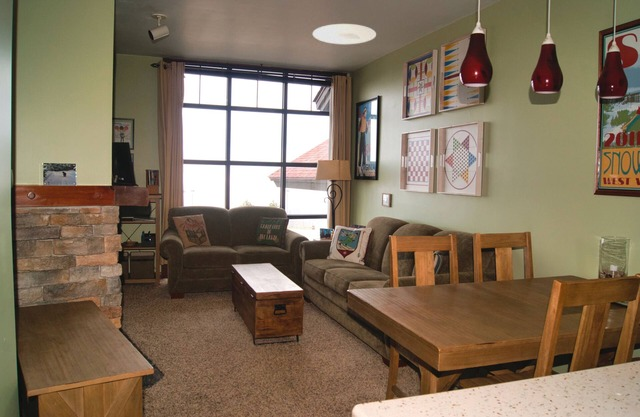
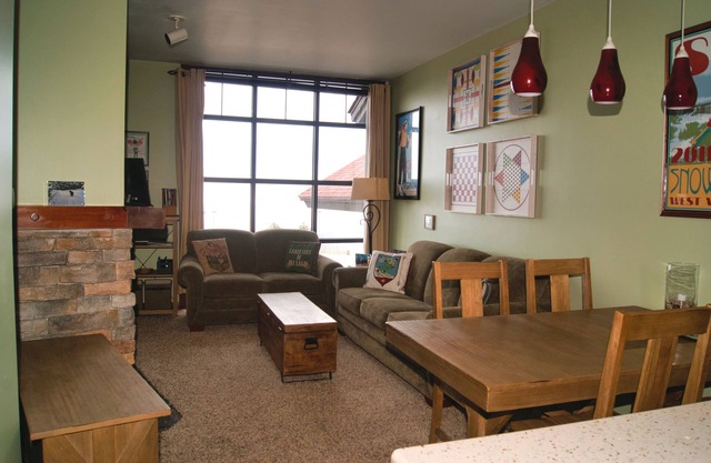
- ceiling light (344, 31)
